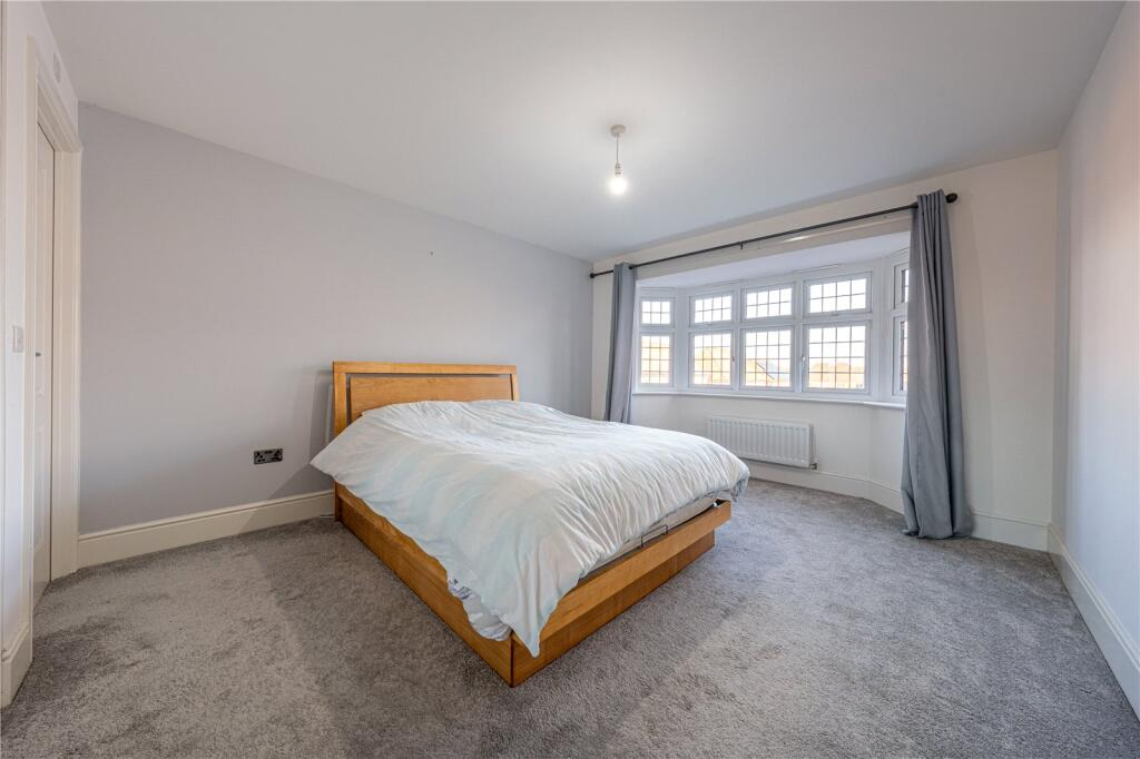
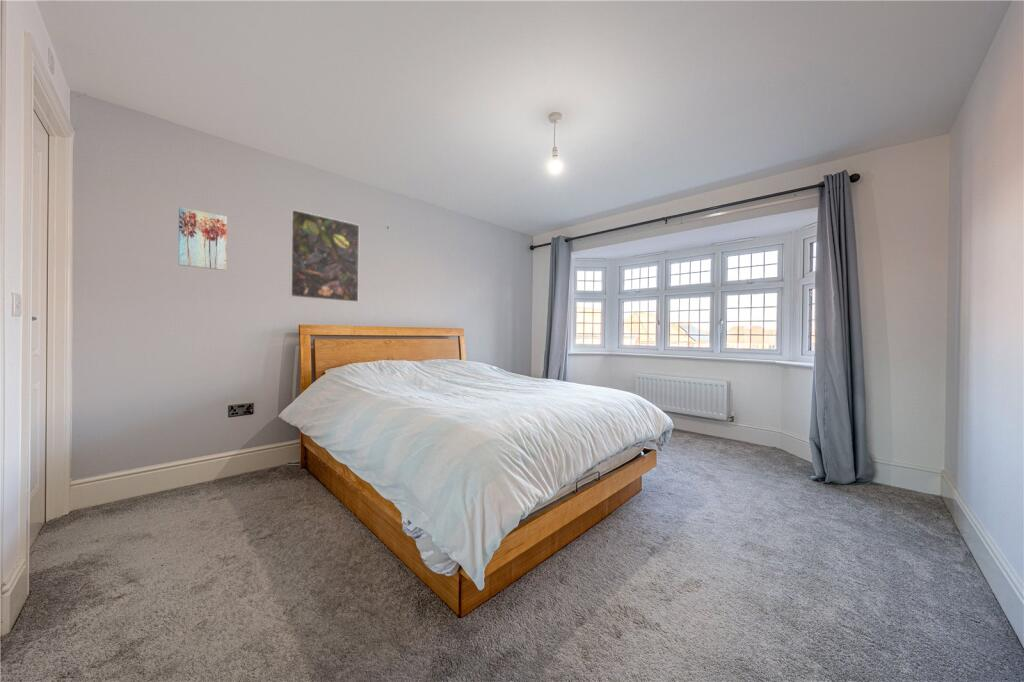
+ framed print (326, 258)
+ wall art (203, 240)
